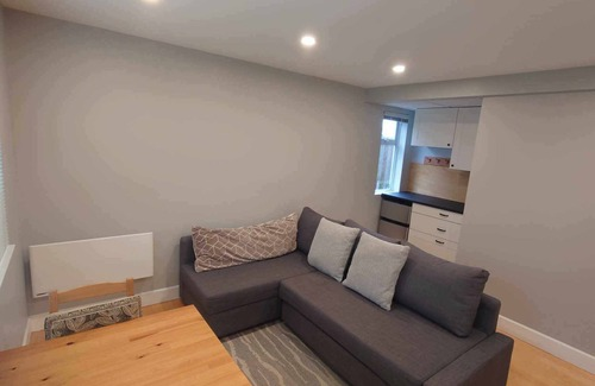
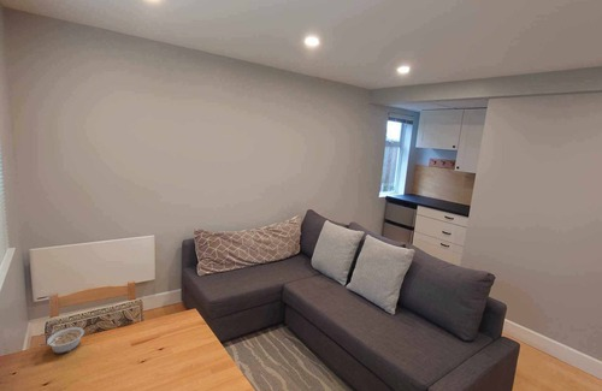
+ legume (65, 340)
